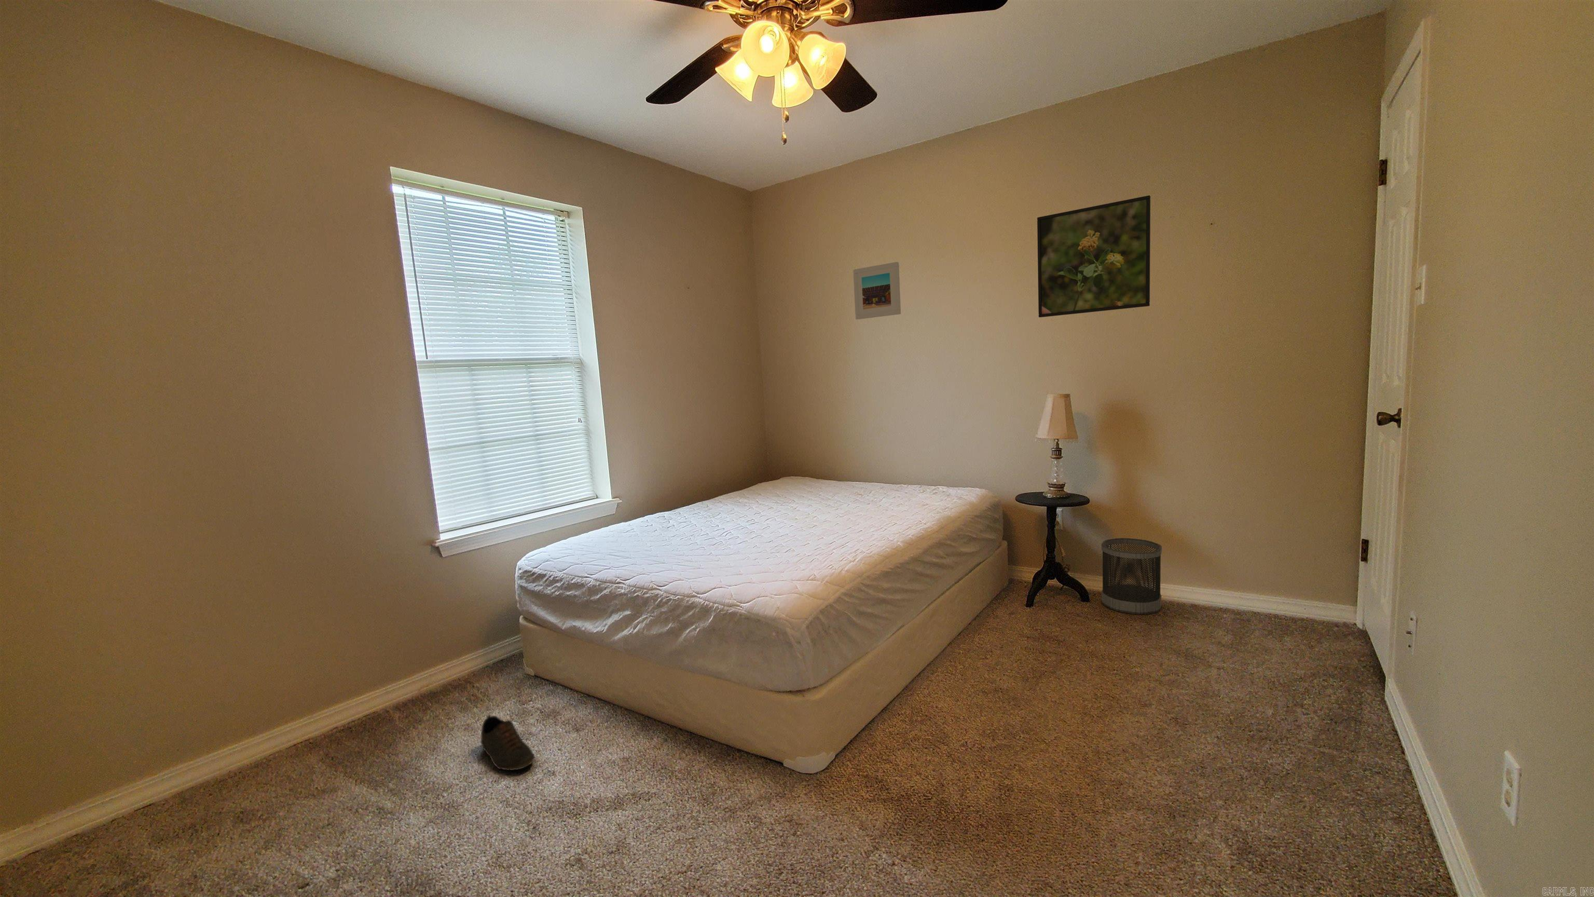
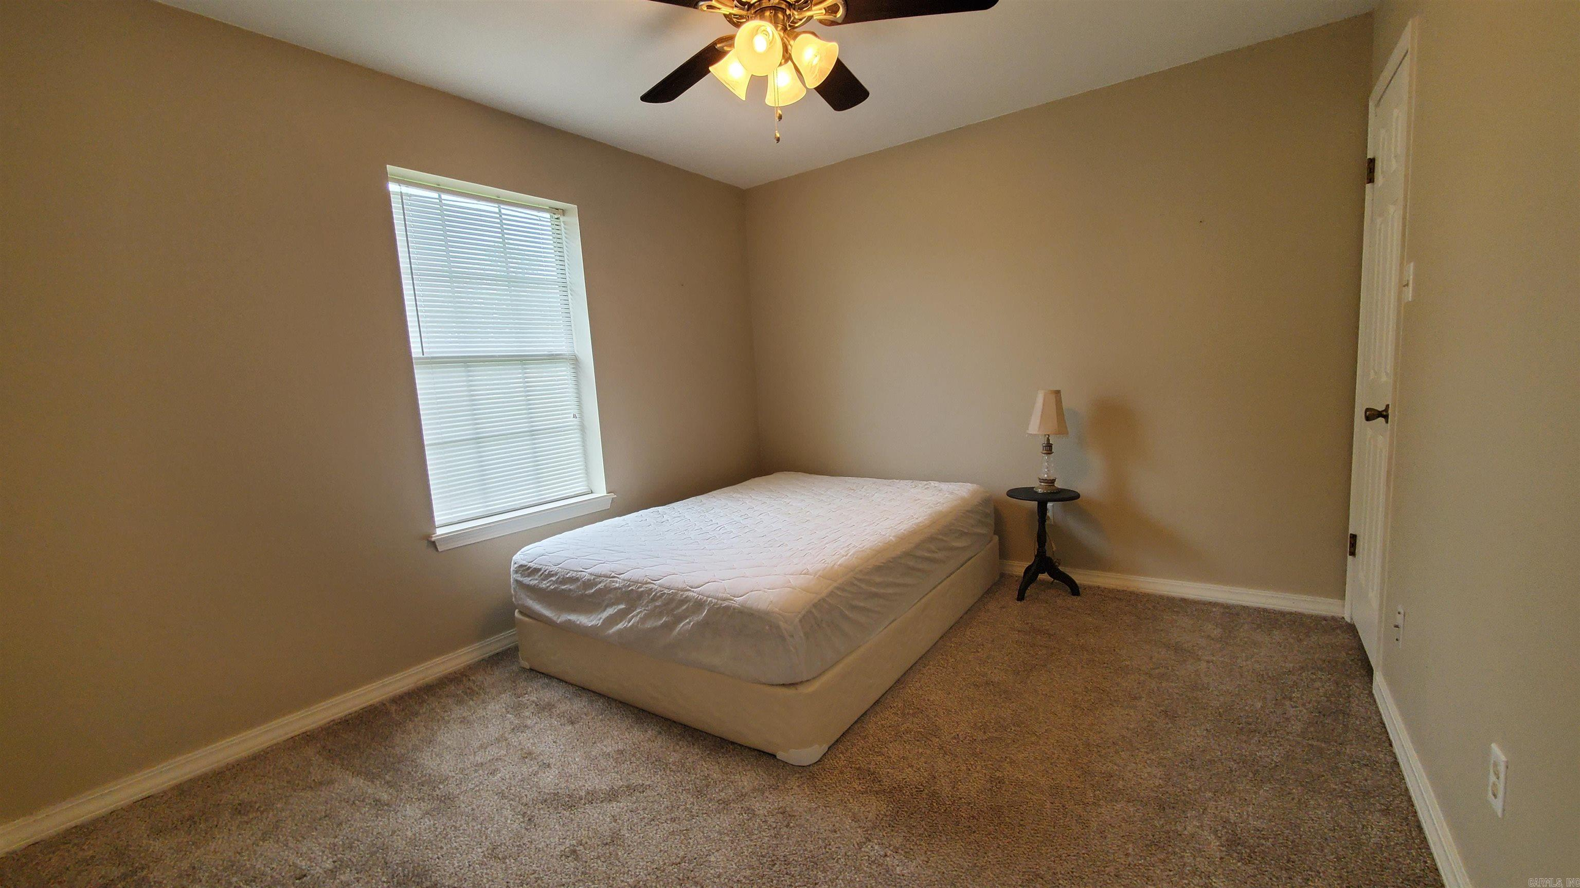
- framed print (1091, 260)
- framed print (877, 291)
- wastebasket (1131, 575)
- shoe (506, 740)
